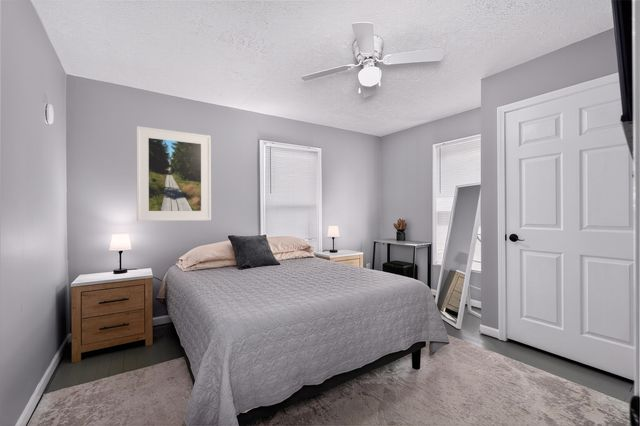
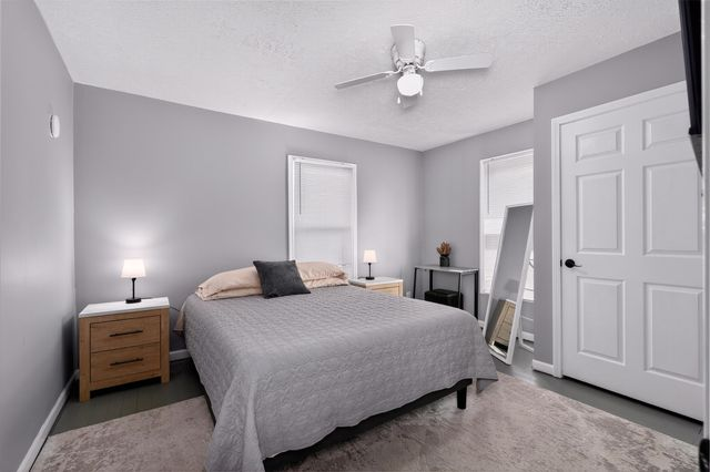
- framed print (175, 176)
